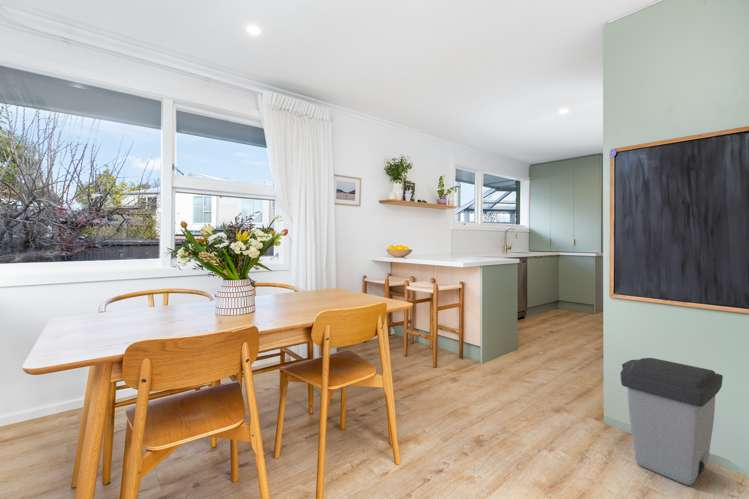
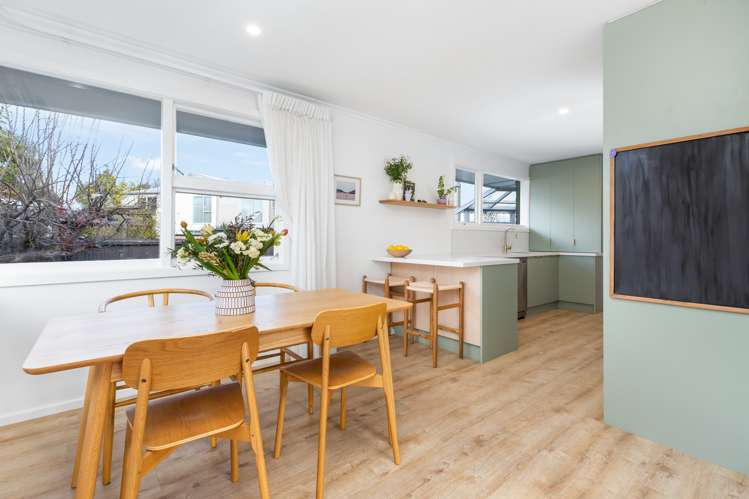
- trash can (668, 415)
